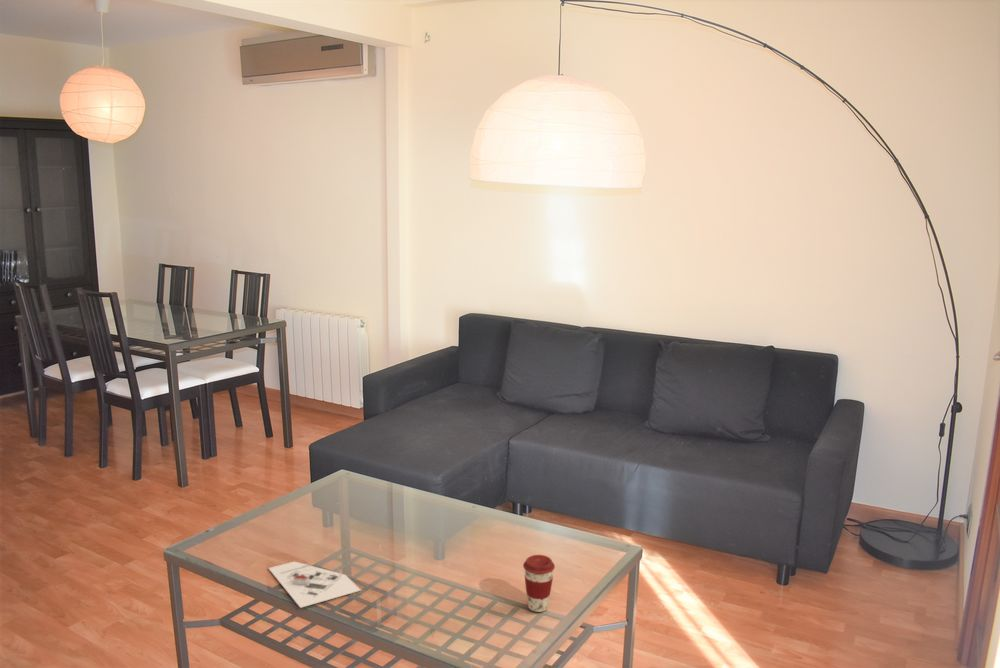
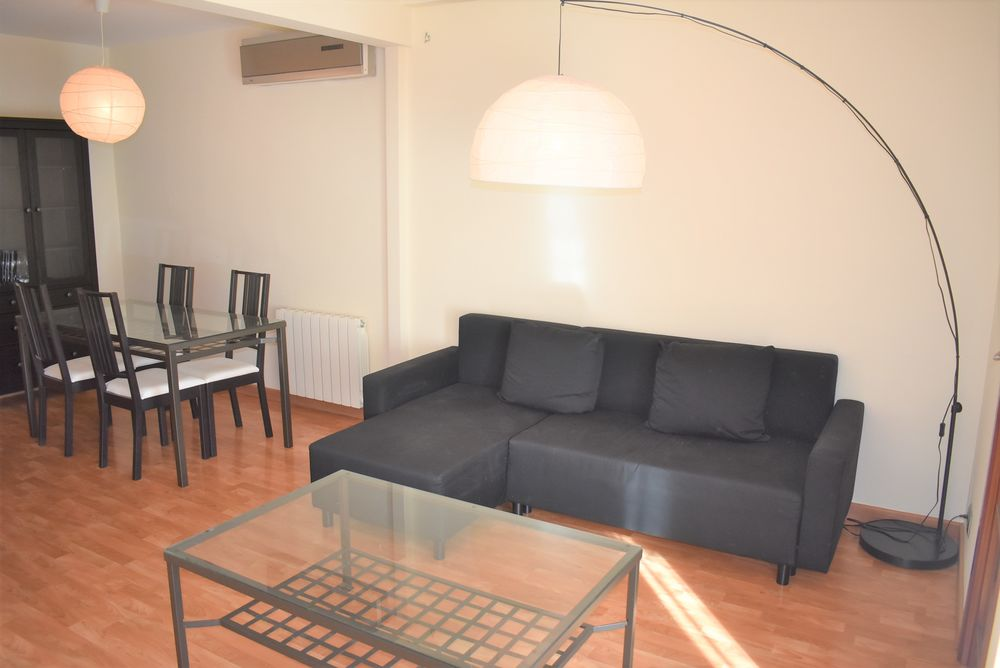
- architectural model (313, 575)
- coffee cup (538, 583)
